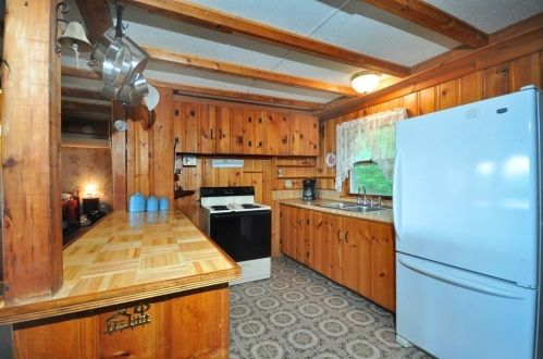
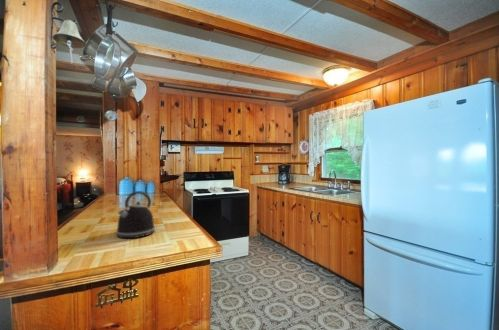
+ kettle (136, 212)
